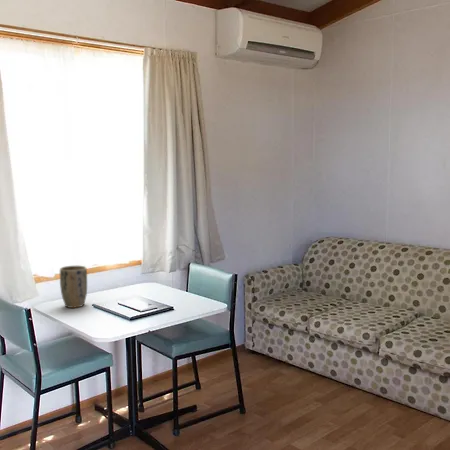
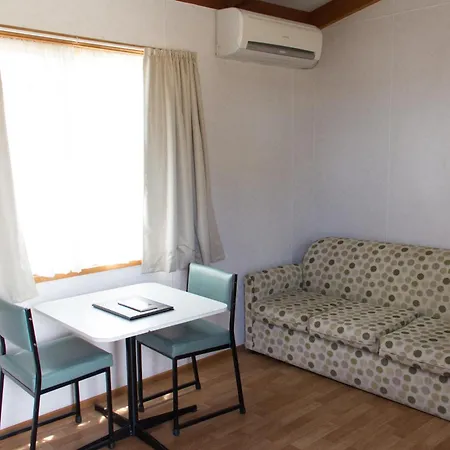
- plant pot (73, 286)
